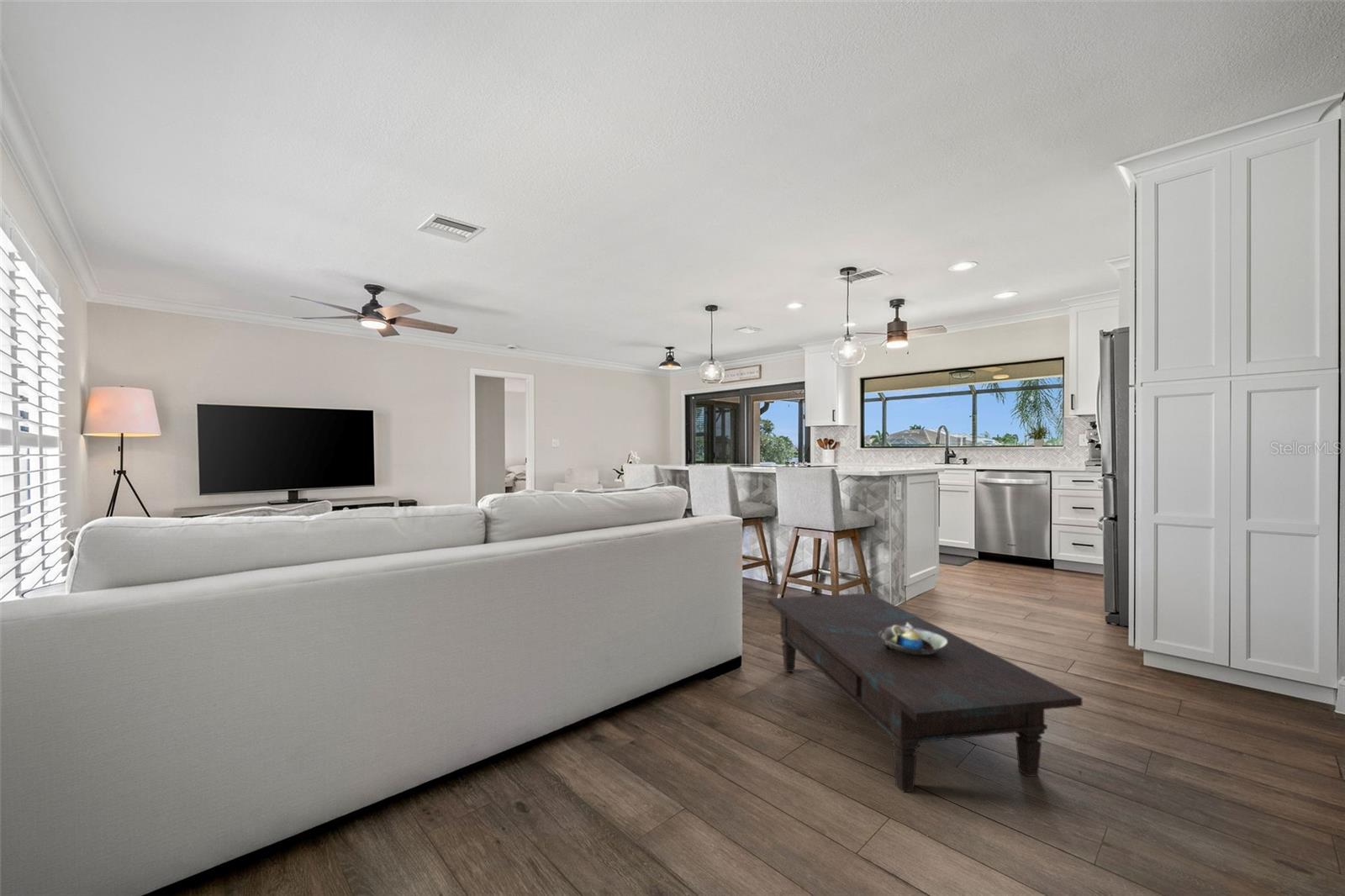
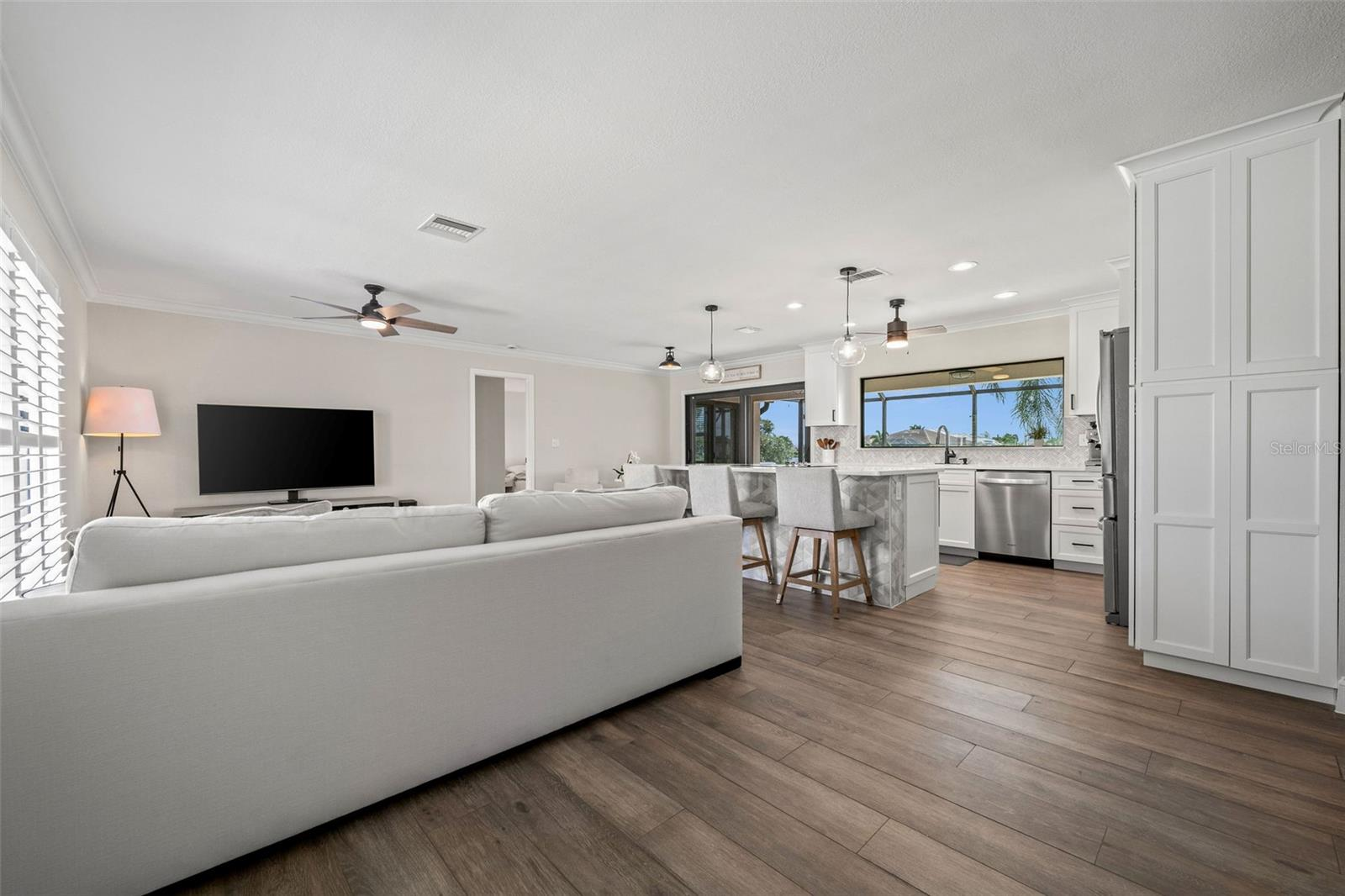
- decorative bowl (904, 635)
- coffee table (886, 673)
